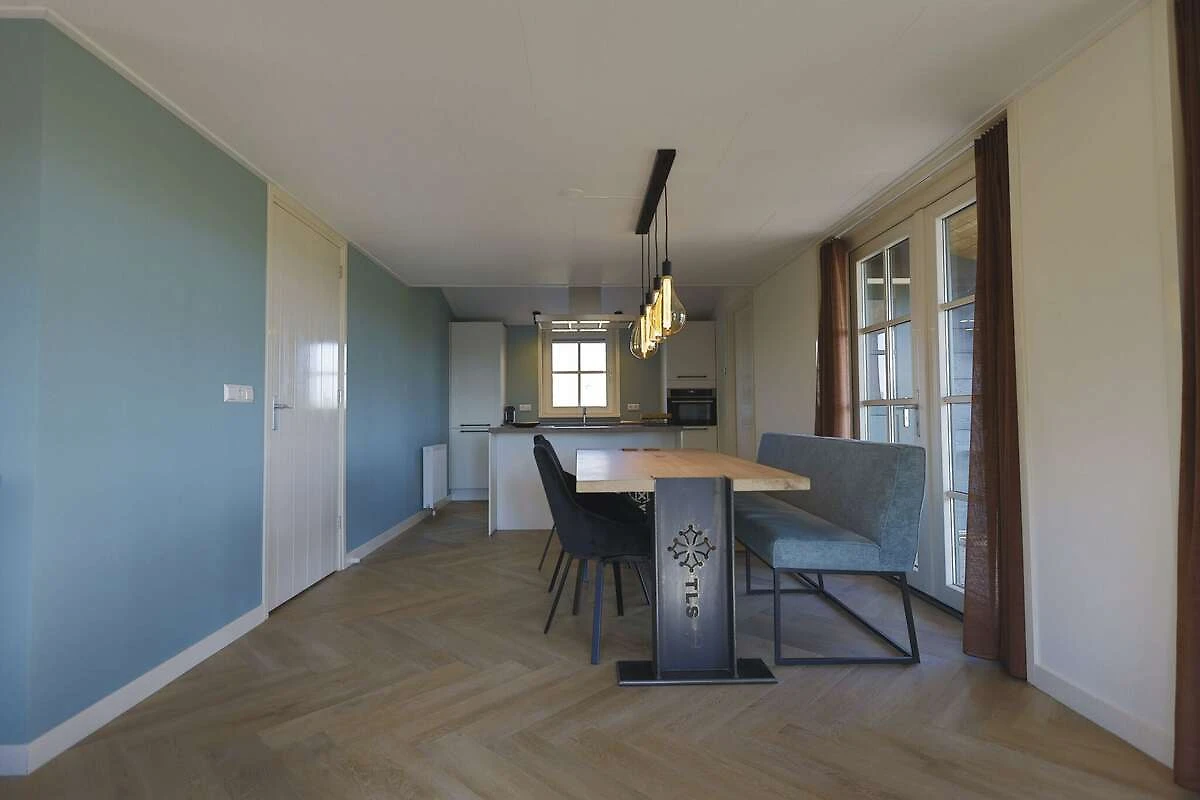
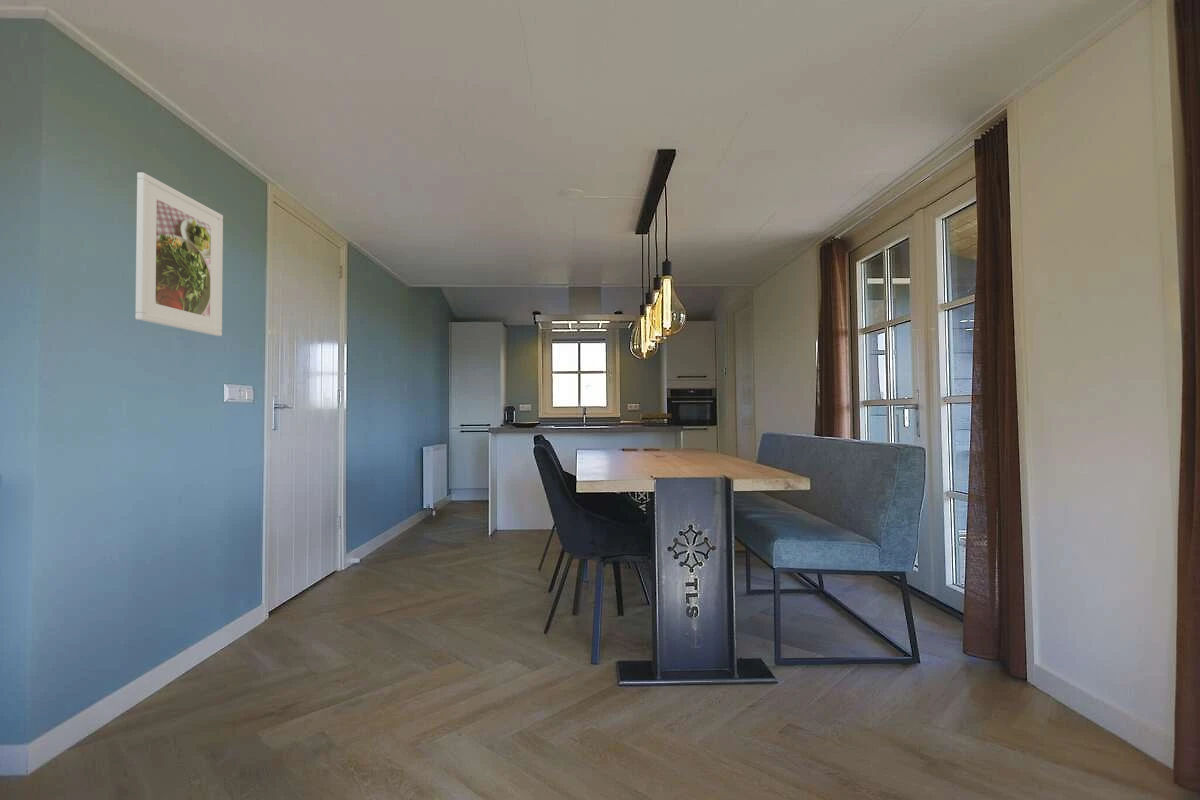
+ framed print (183, 261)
